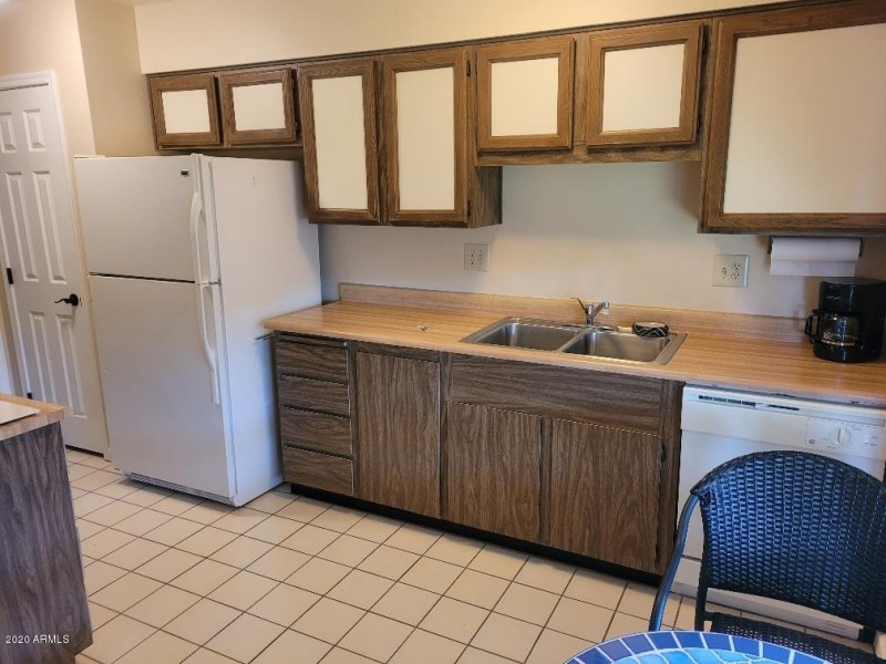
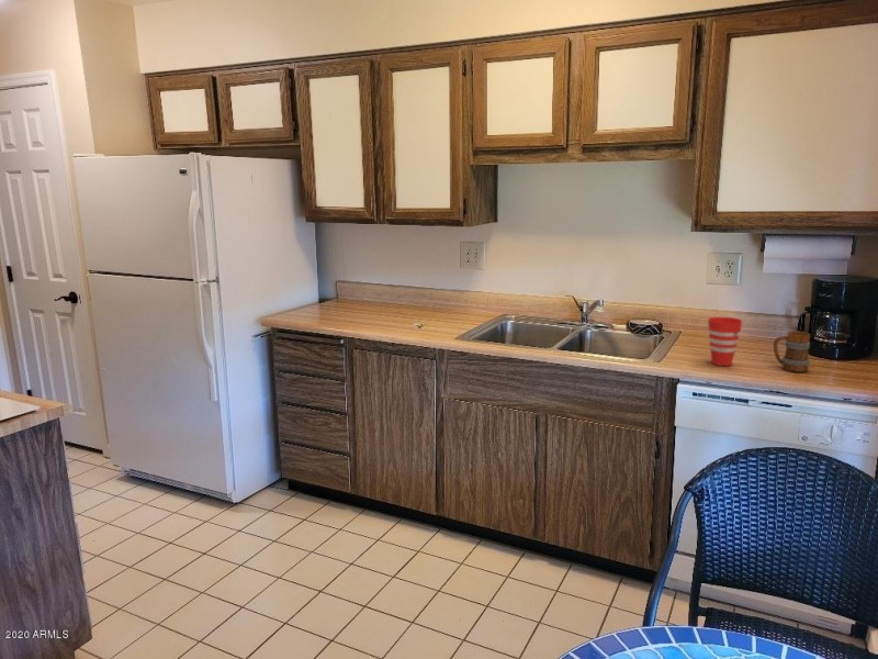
+ mug (791, 349)
+ cup (723, 342)
